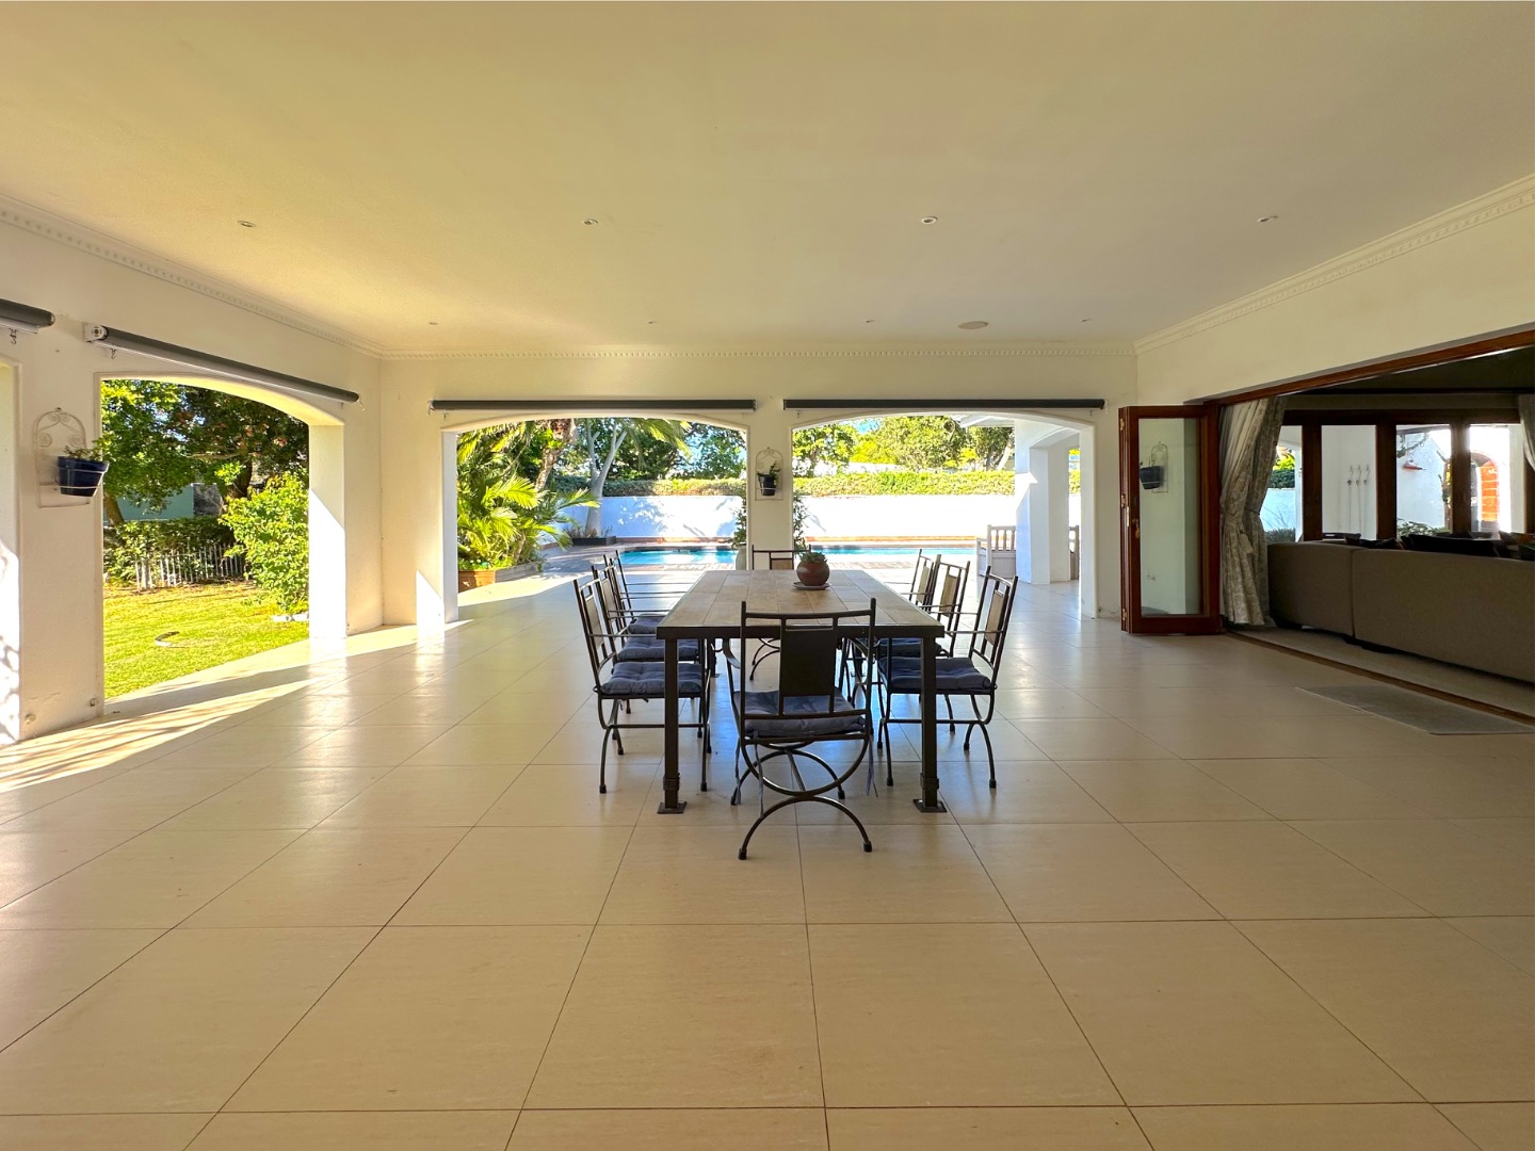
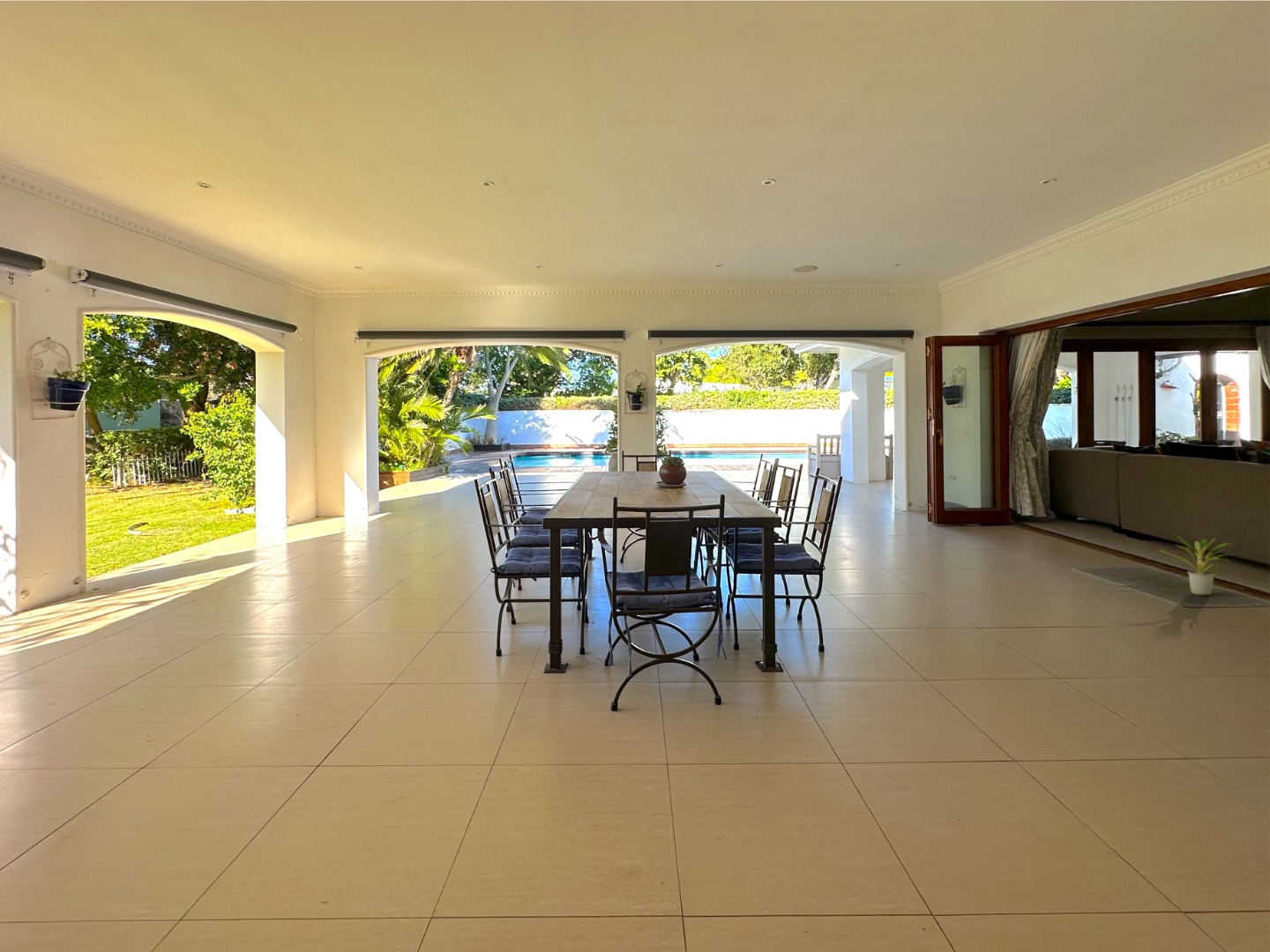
+ potted plant (1200, 565)
